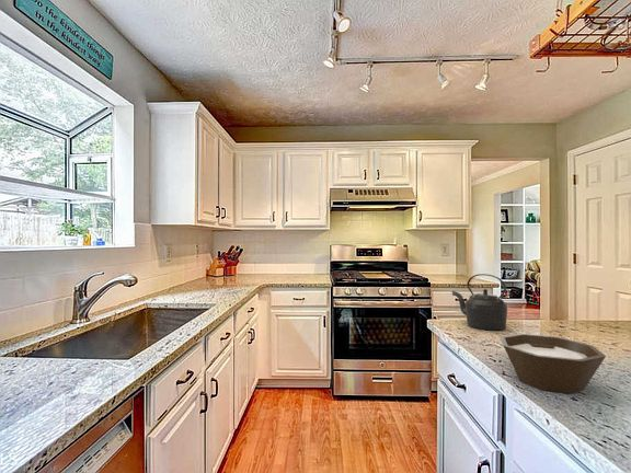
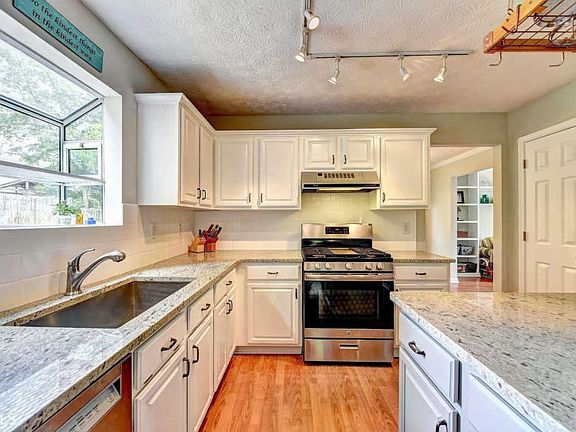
- kettle (477, 298)
- bowl (548, 362)
